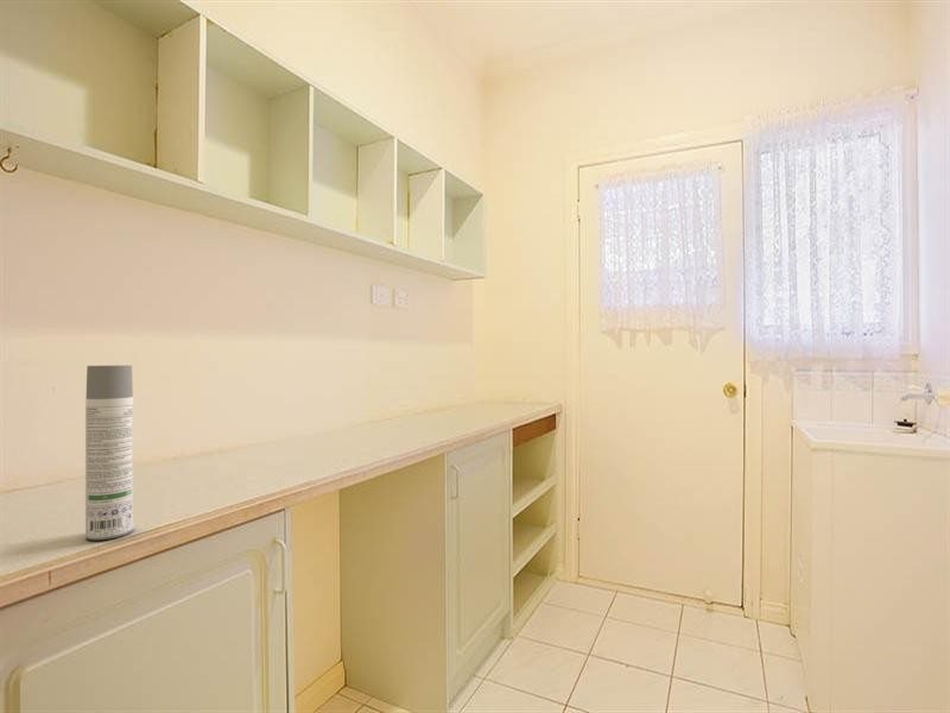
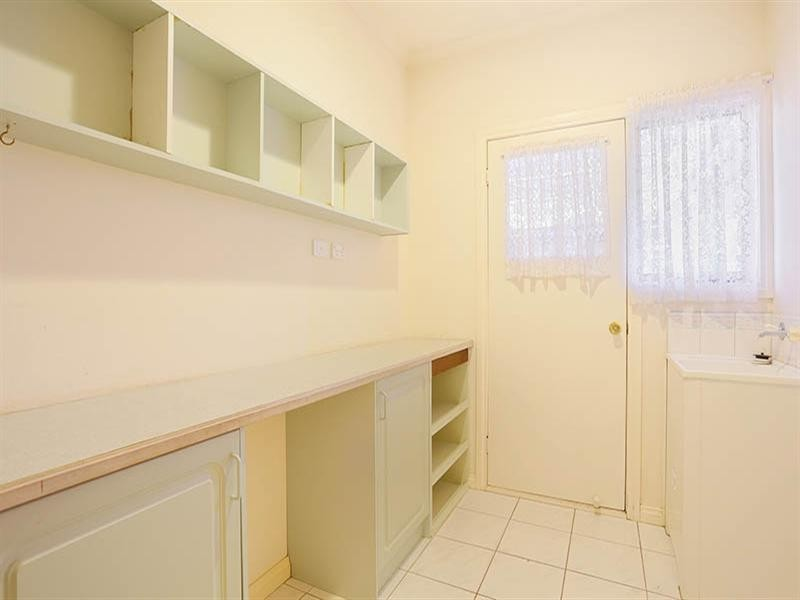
- spray bottle (109, 449)
